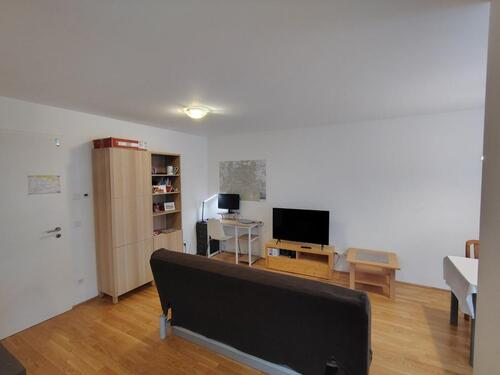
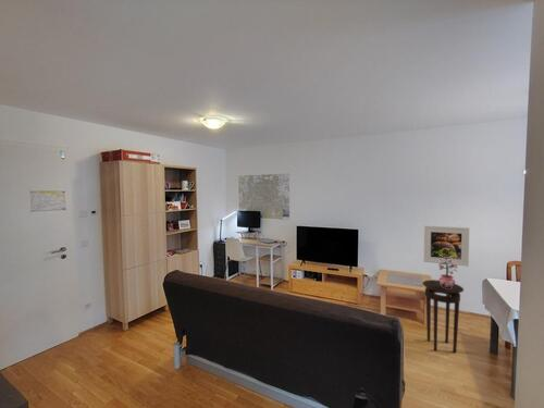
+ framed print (445, 245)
+ stool (446, 316)
+ potted plant (447, 271)
